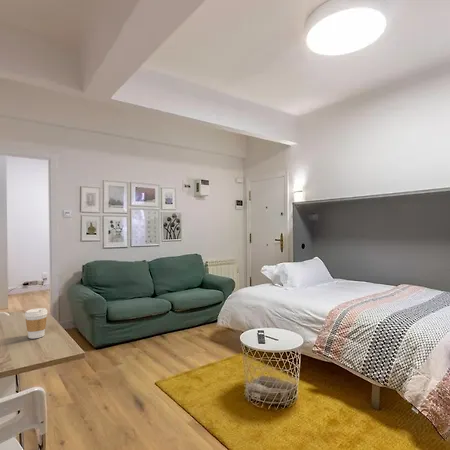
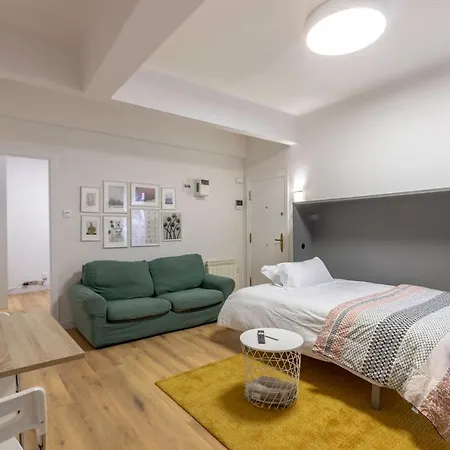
- coffee cup (36, 322)
